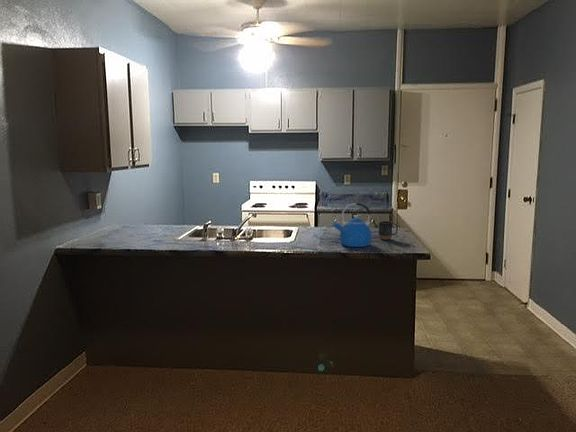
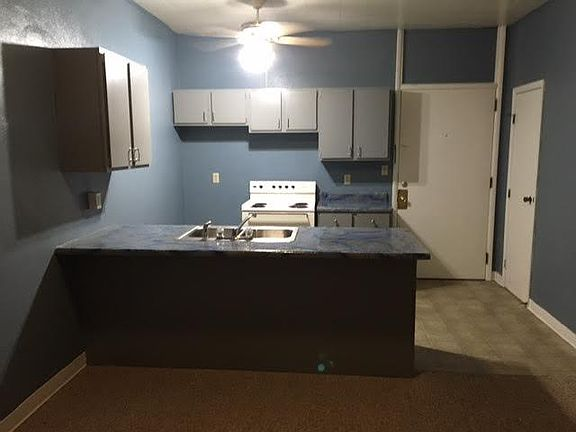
- mug (387, 229)
- kettle (351, 223)
